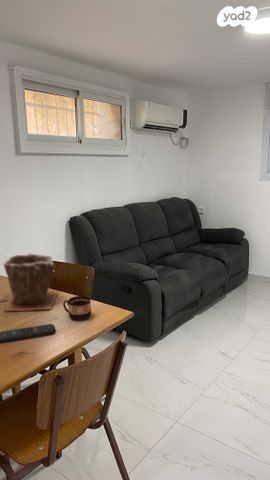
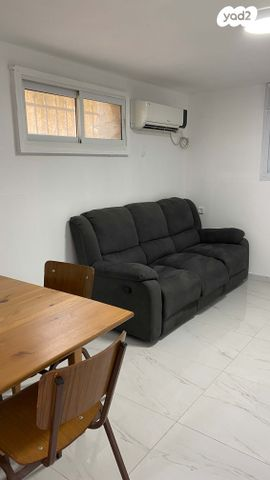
- cup (79, 307)
- plant pot (30, 280)
- remote control (25, 332)
